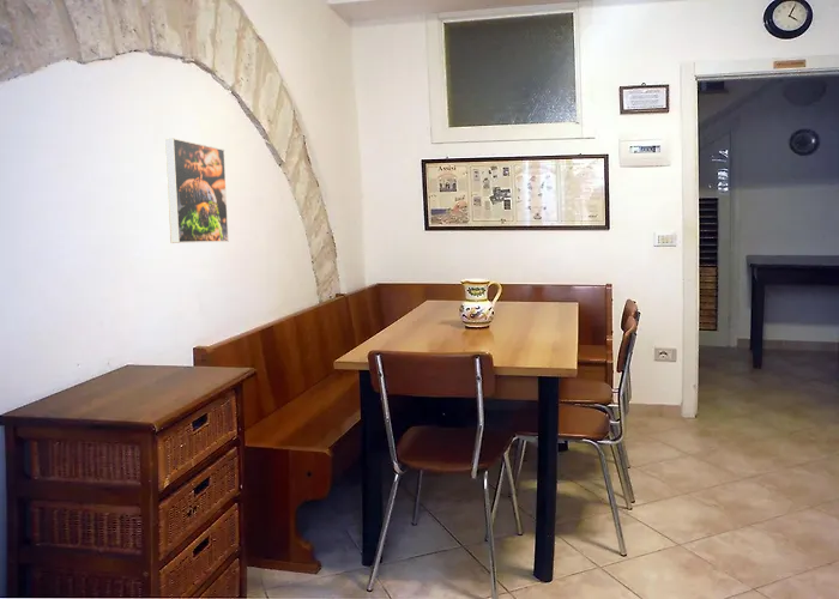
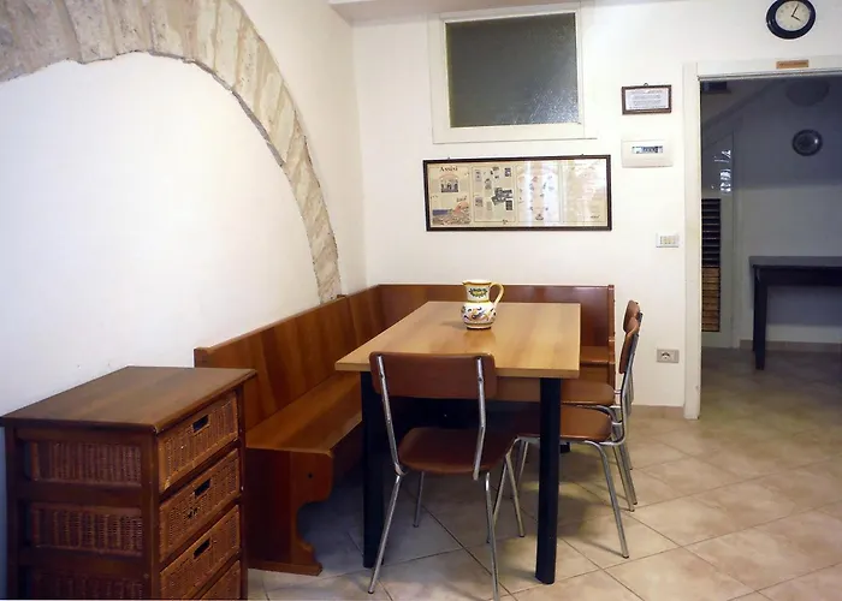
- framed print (199, 193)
